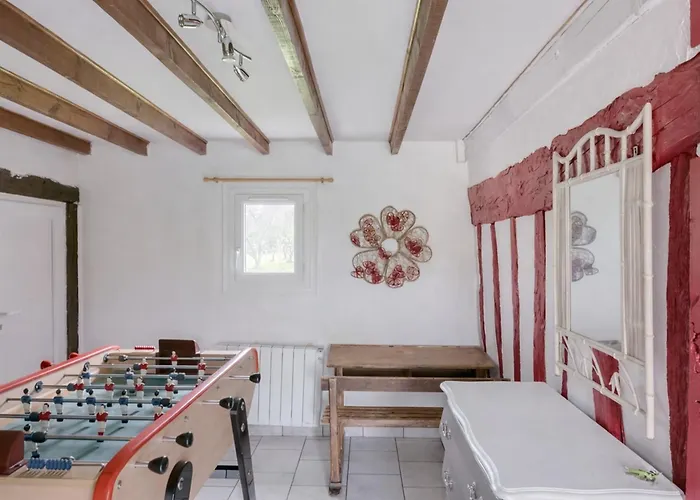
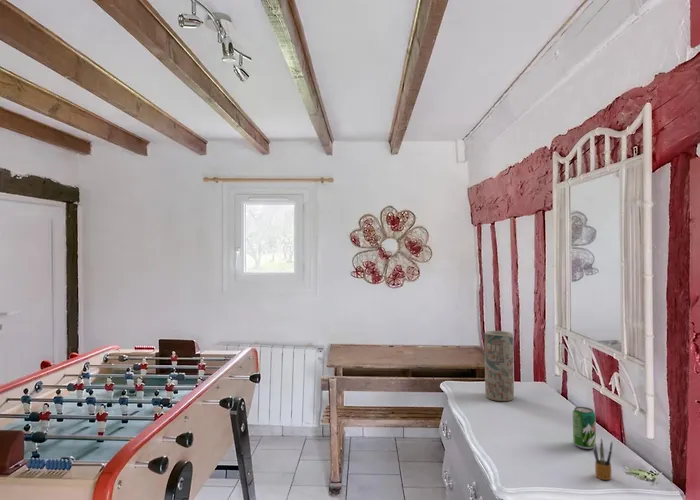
+ pencil box (604, 459)
+ vase (499, 365)
+ beverage can (584, 427)
